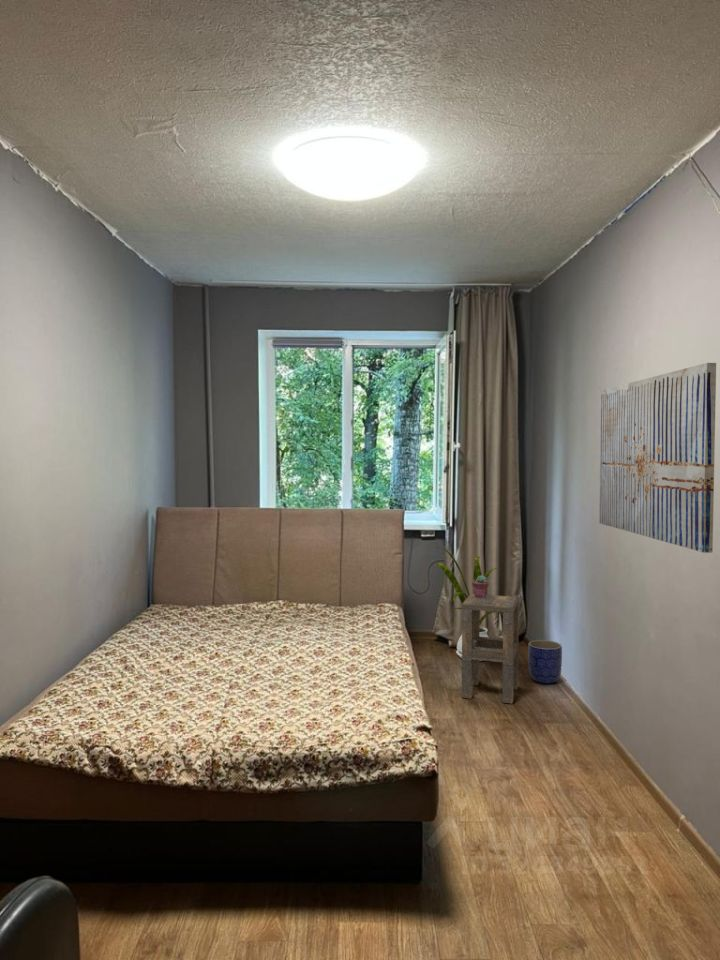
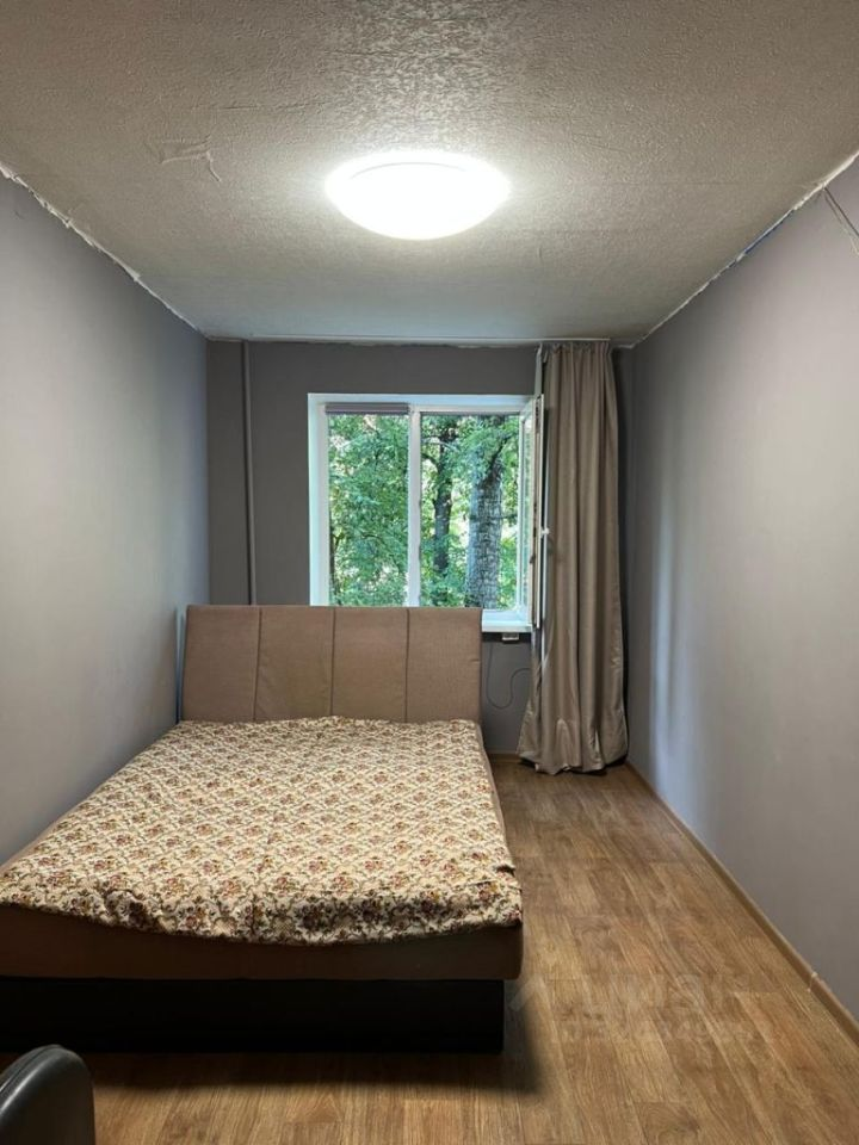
- potted succulent (480, 585)
- house plant (466, 598)
- wall art (647, 457)
- side table (490, 646)
- planter (544, 662)
